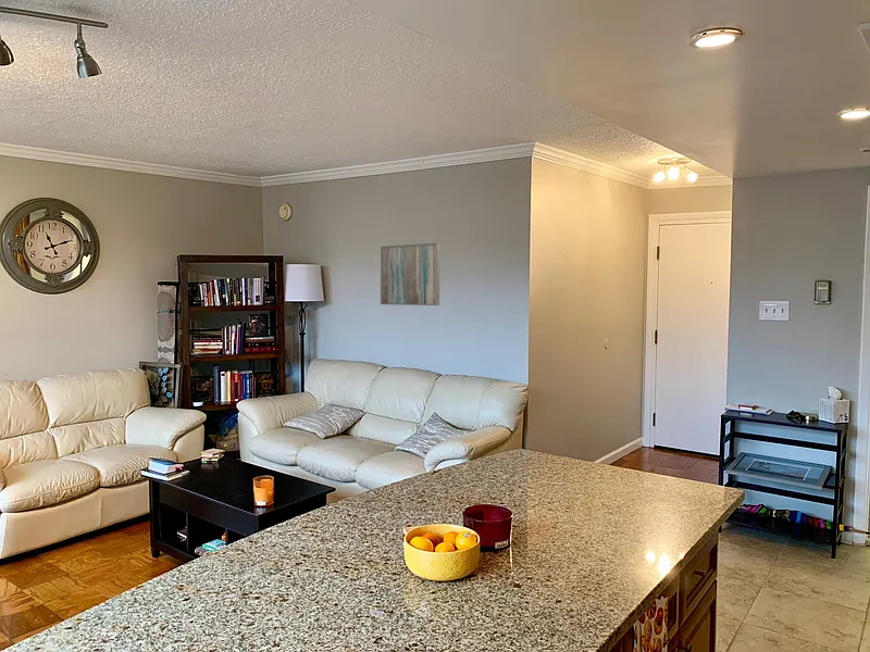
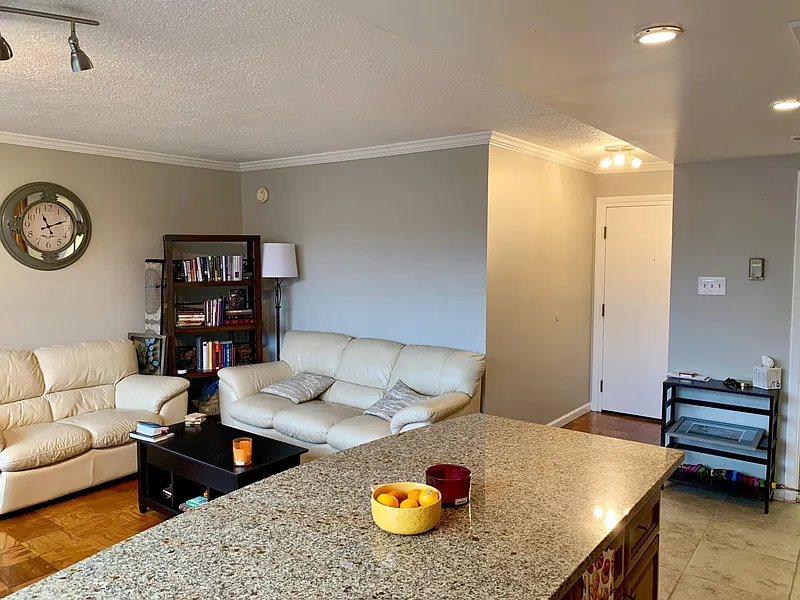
- wall art (409, 275)
